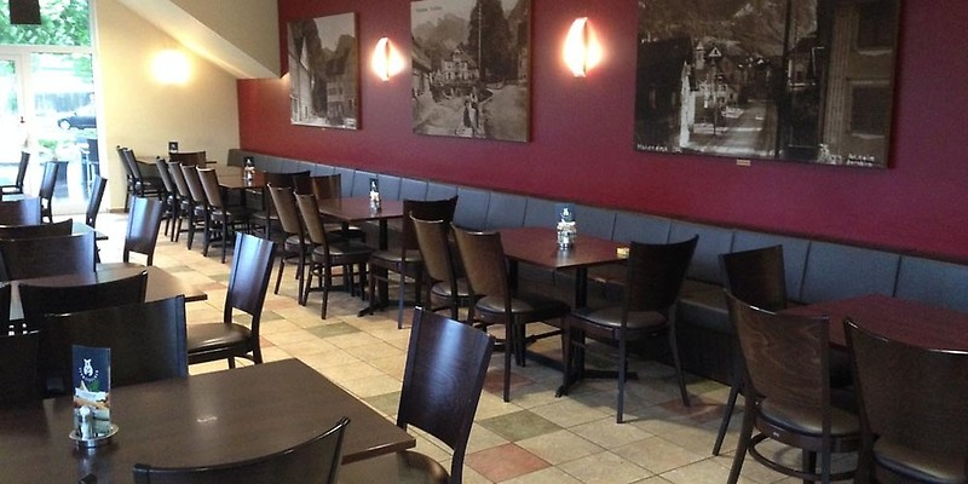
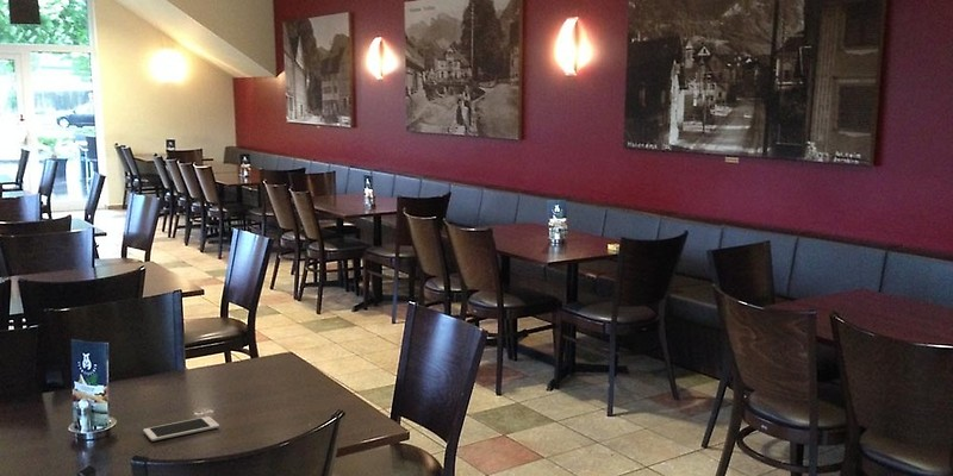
+ cell phone (181, 427)
